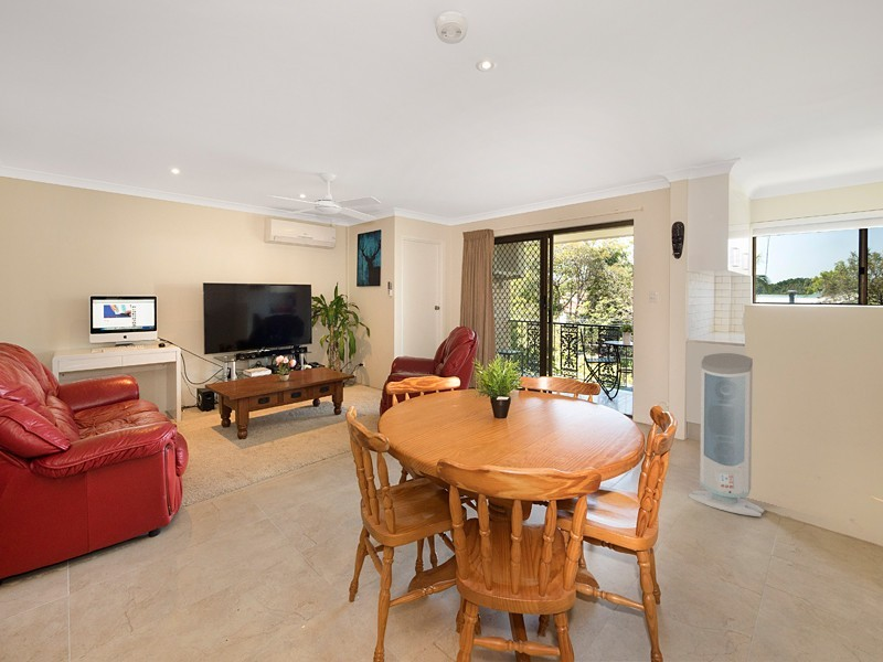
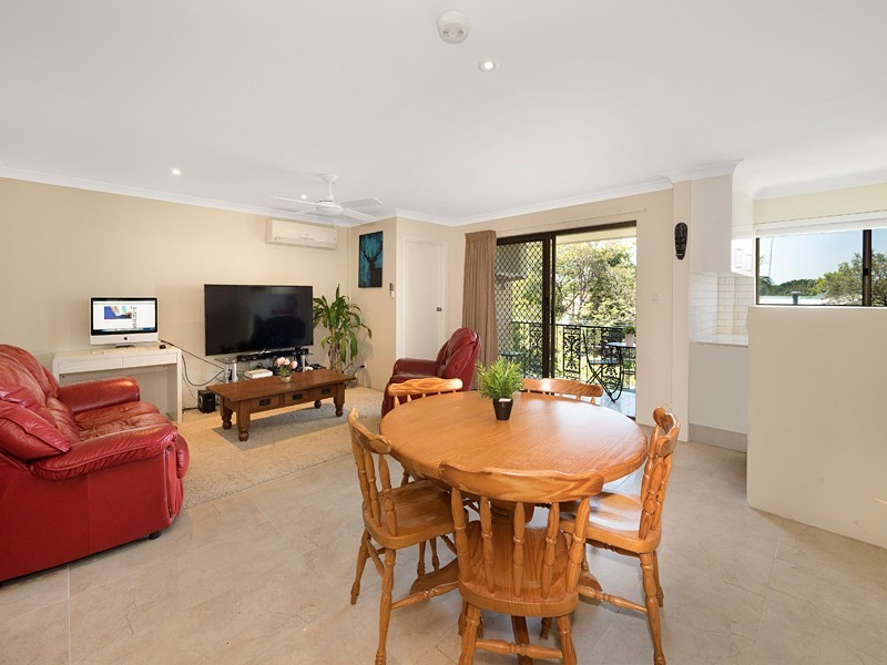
- air purifier (725, 428)
